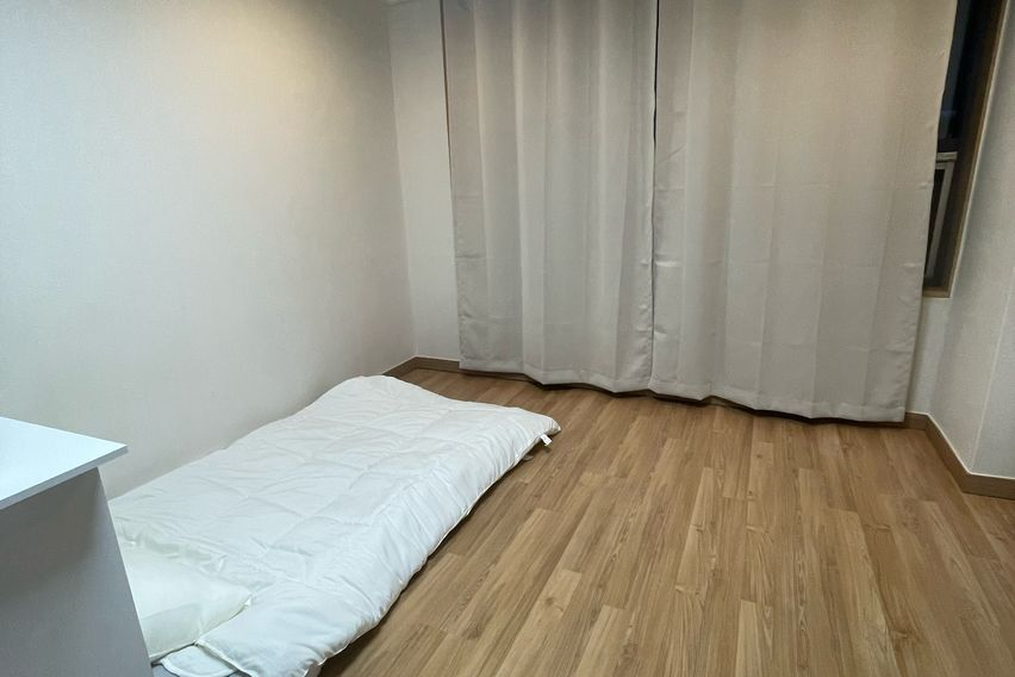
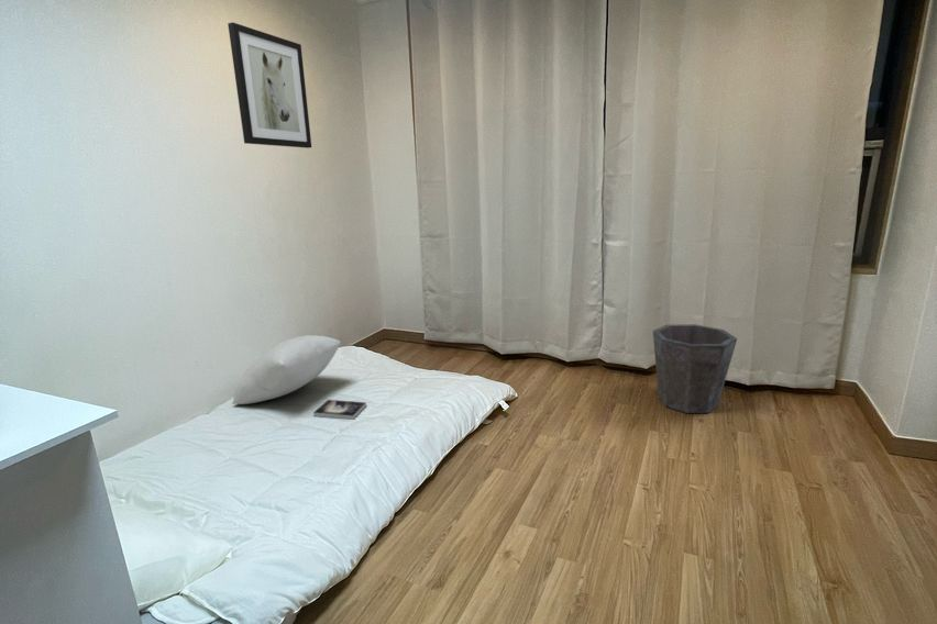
+ pillow (287, 366)
+ wall art (274, 91)
+ book (340, 409)
+ waste bin (690, 368)
